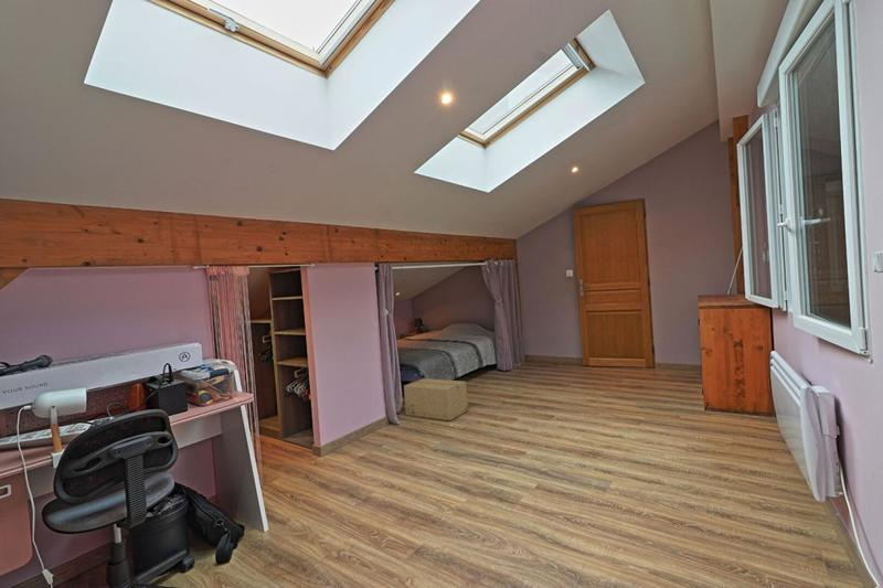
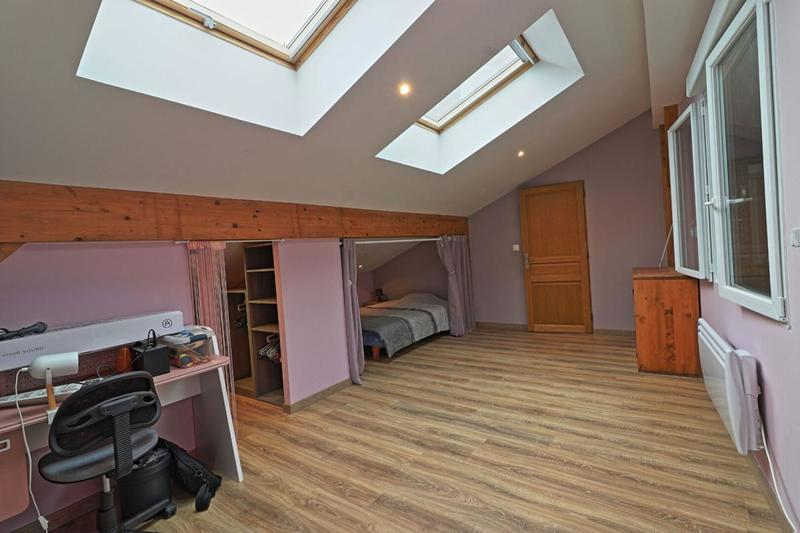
- cardboard box (435, 398)
